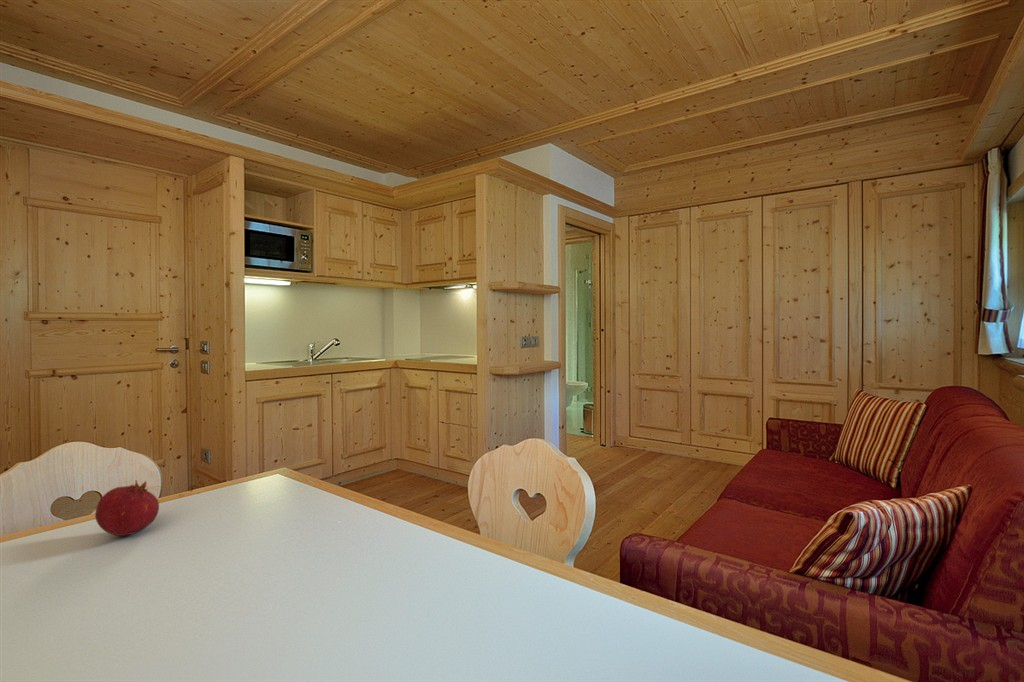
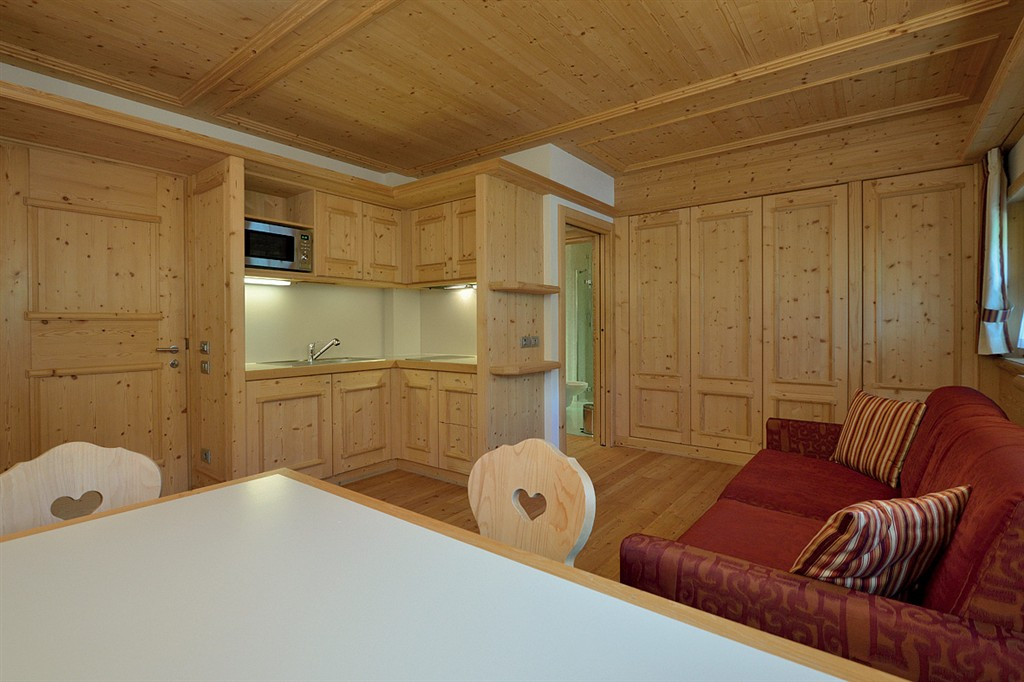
- fruit (128, 508)
